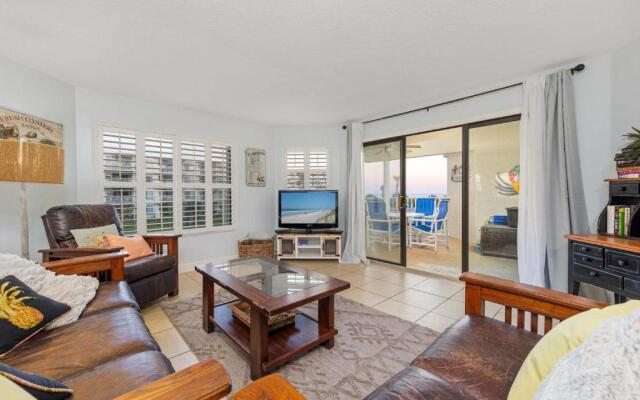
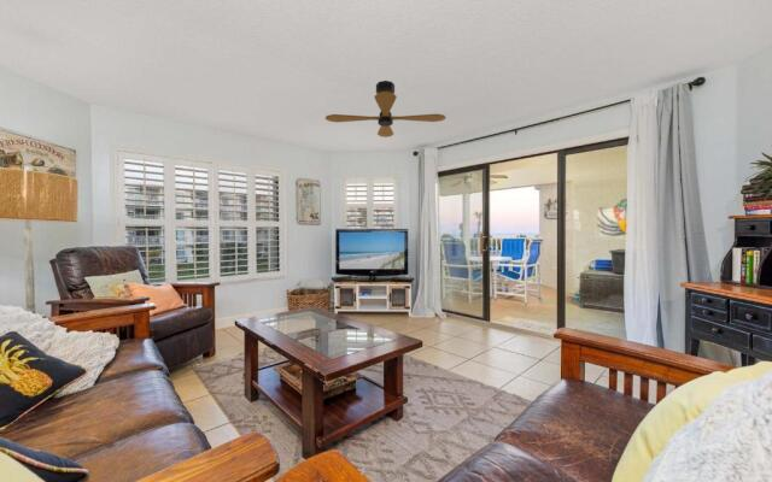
+ ceiling fan (385, 104)
